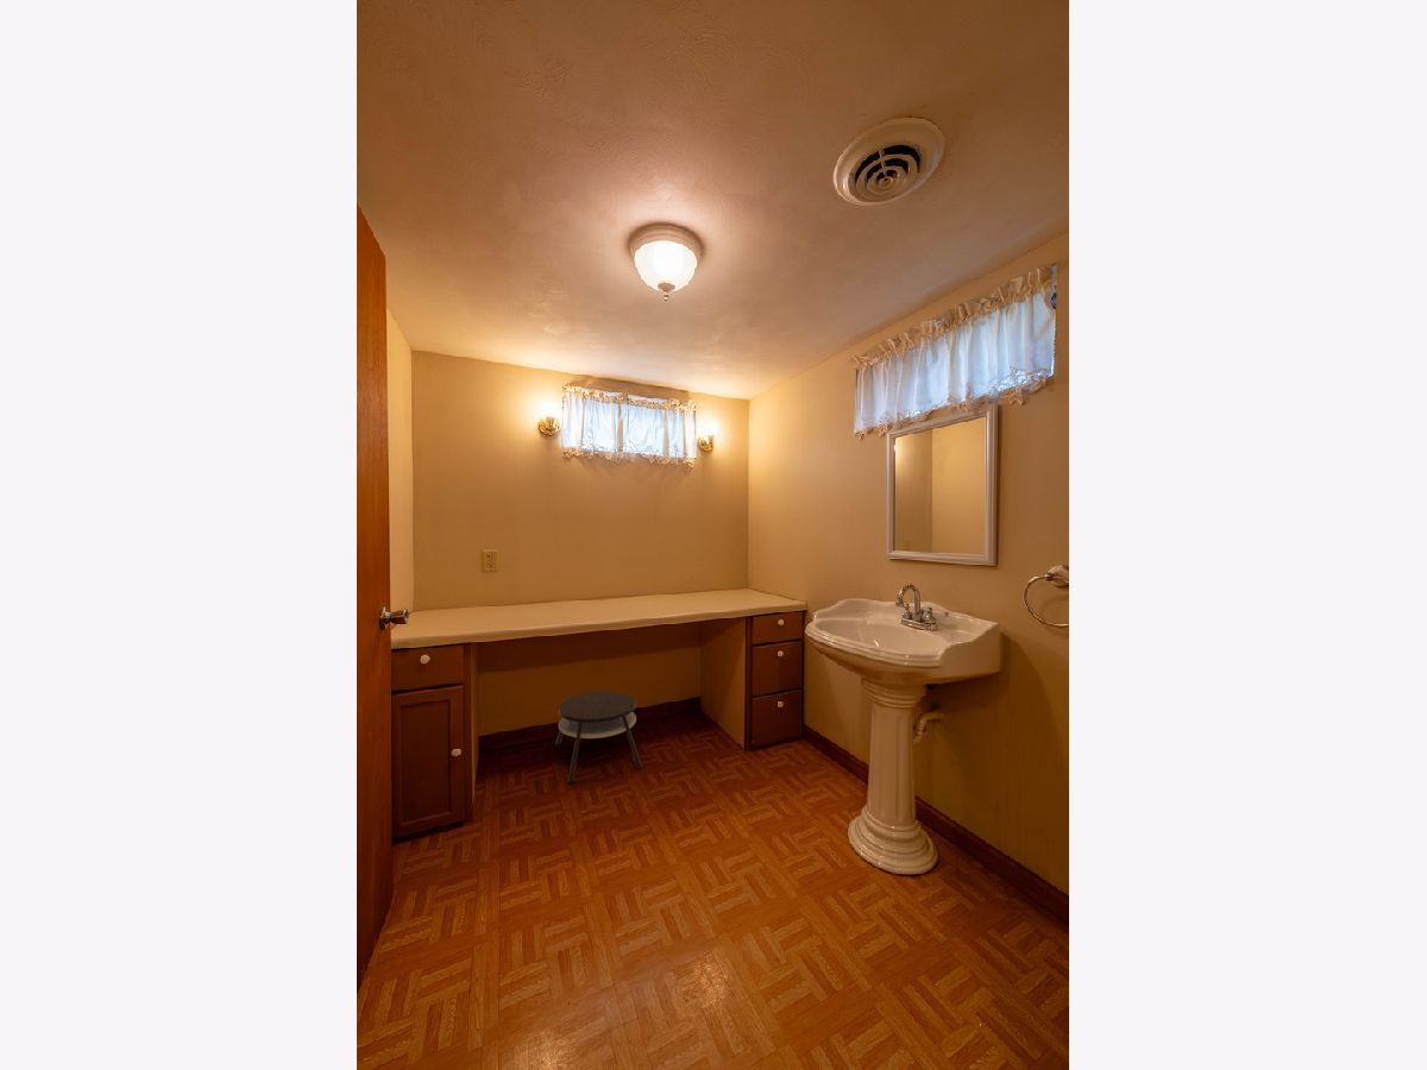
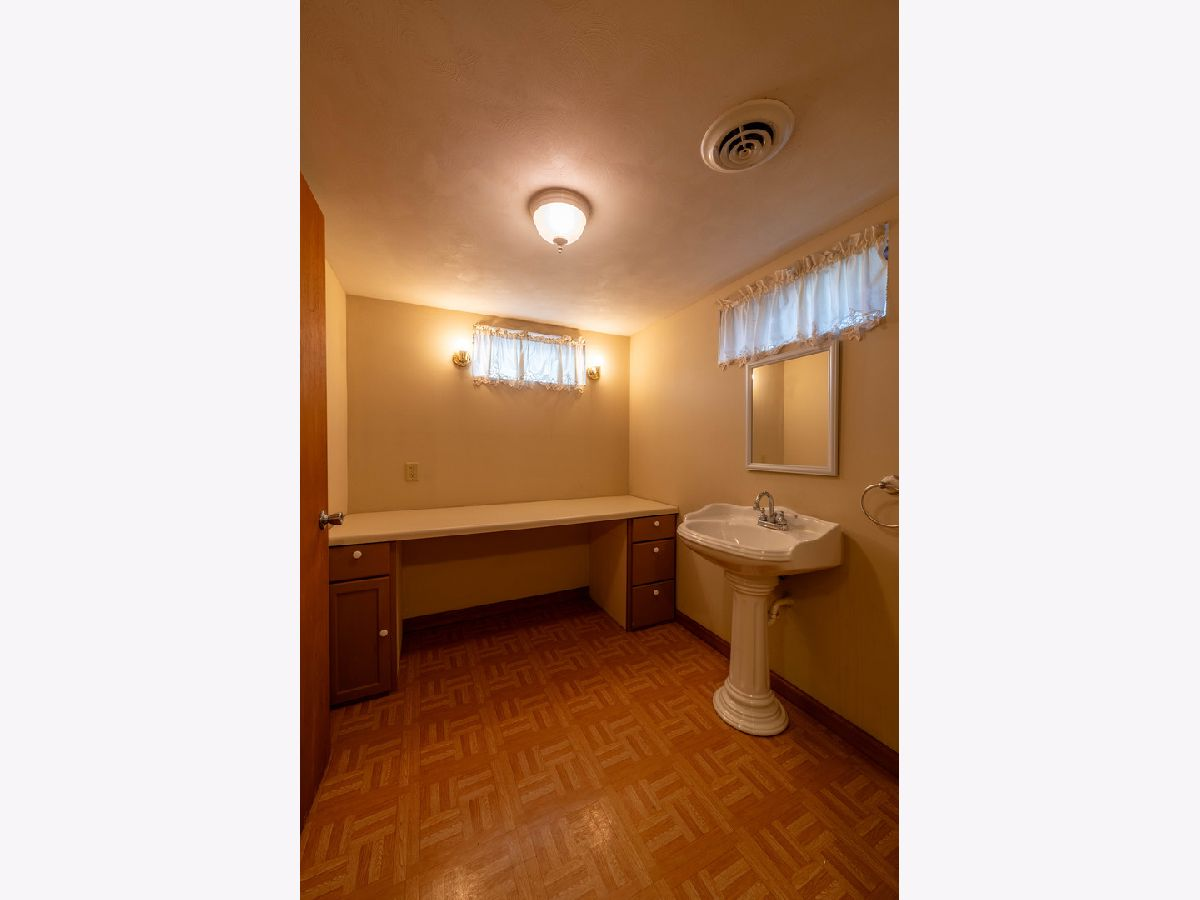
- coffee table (597, 729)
